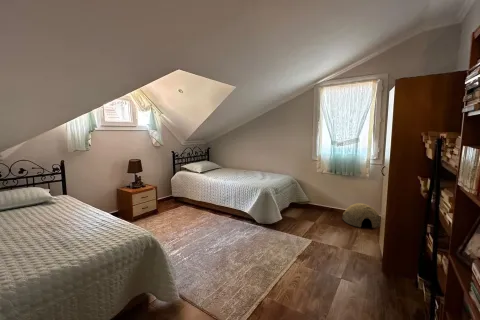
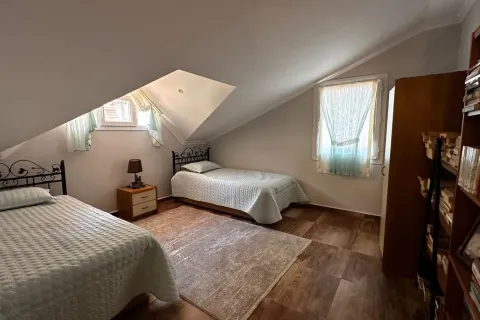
- woven basket (361, 213)
